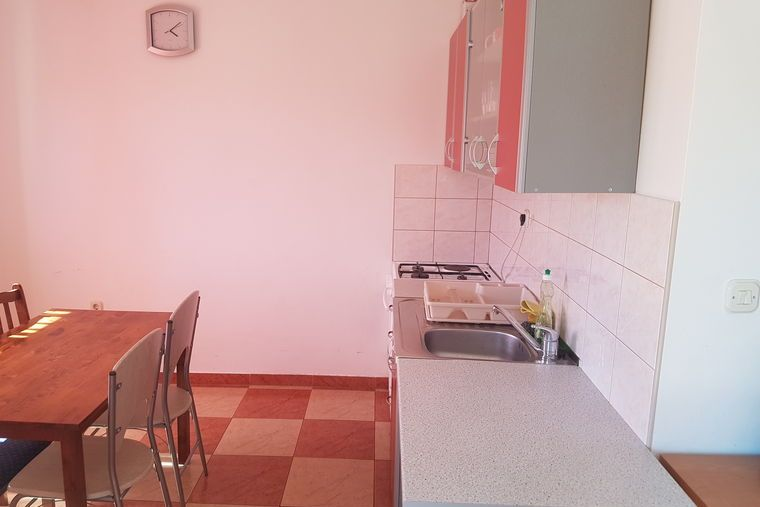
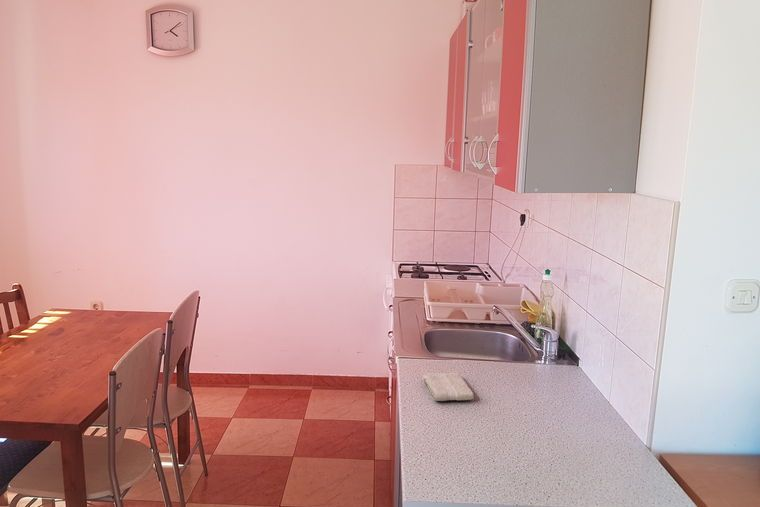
+ washcloth (446, 385)
